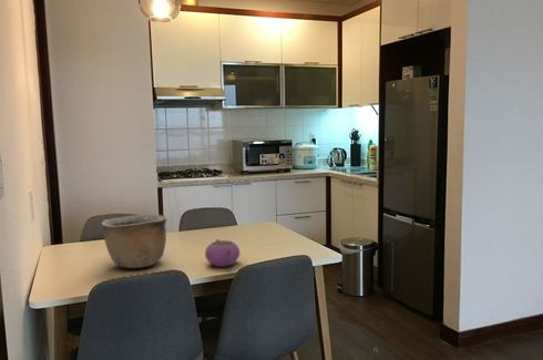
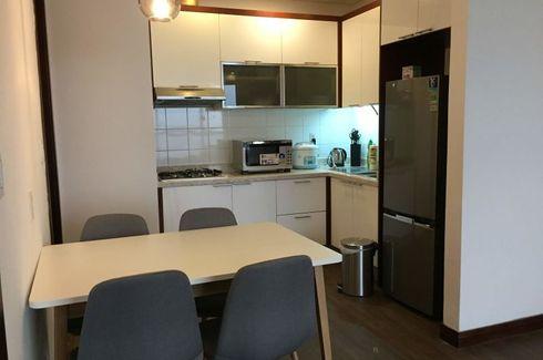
- teapot (223, 254)
- bowl (135, 240)
